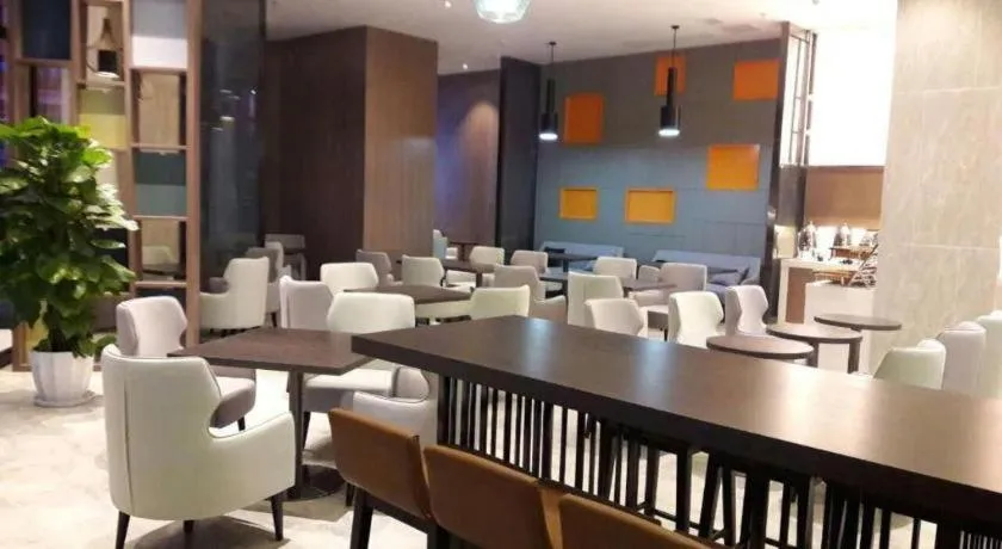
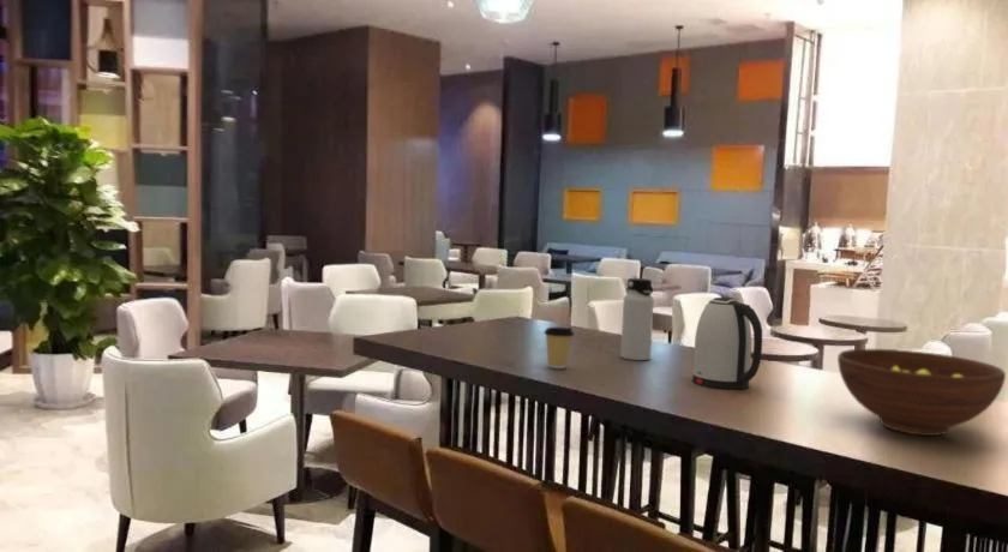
+ water bottle (637, 318)
+ coffee cup (558, 347)
+ fruit bowl (914, 395)
+ kettle (730, 341)
